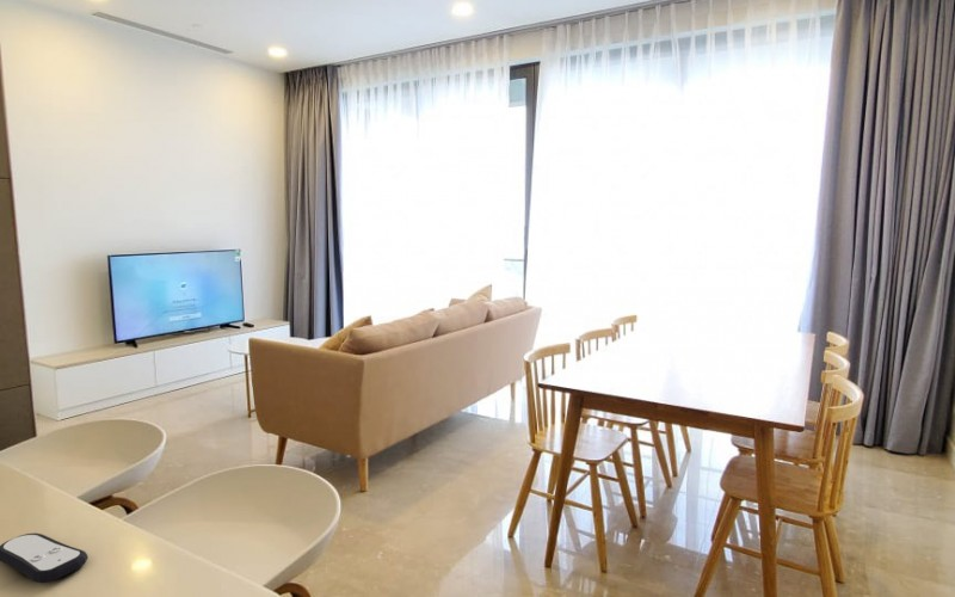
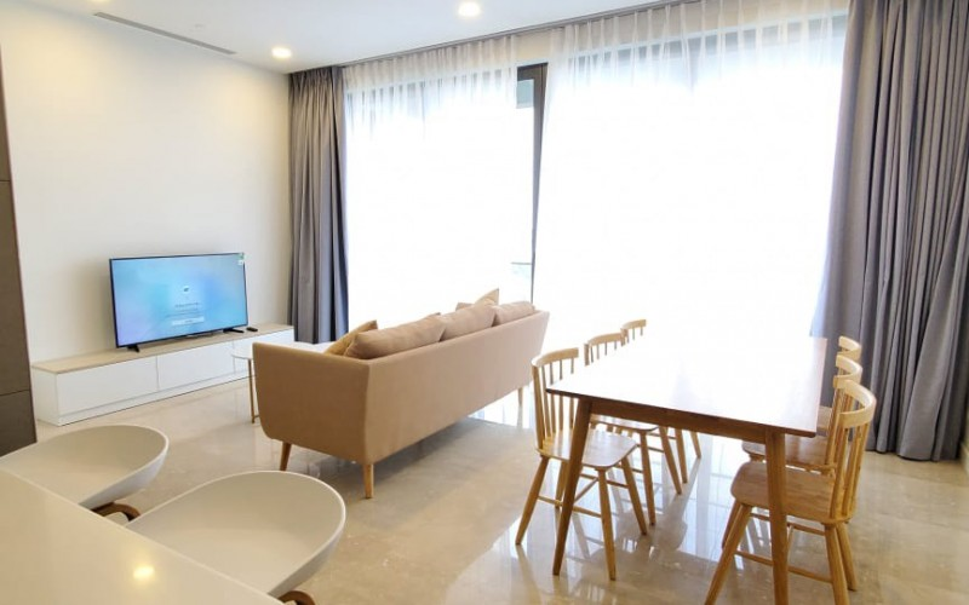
- remote control (38, 555)
